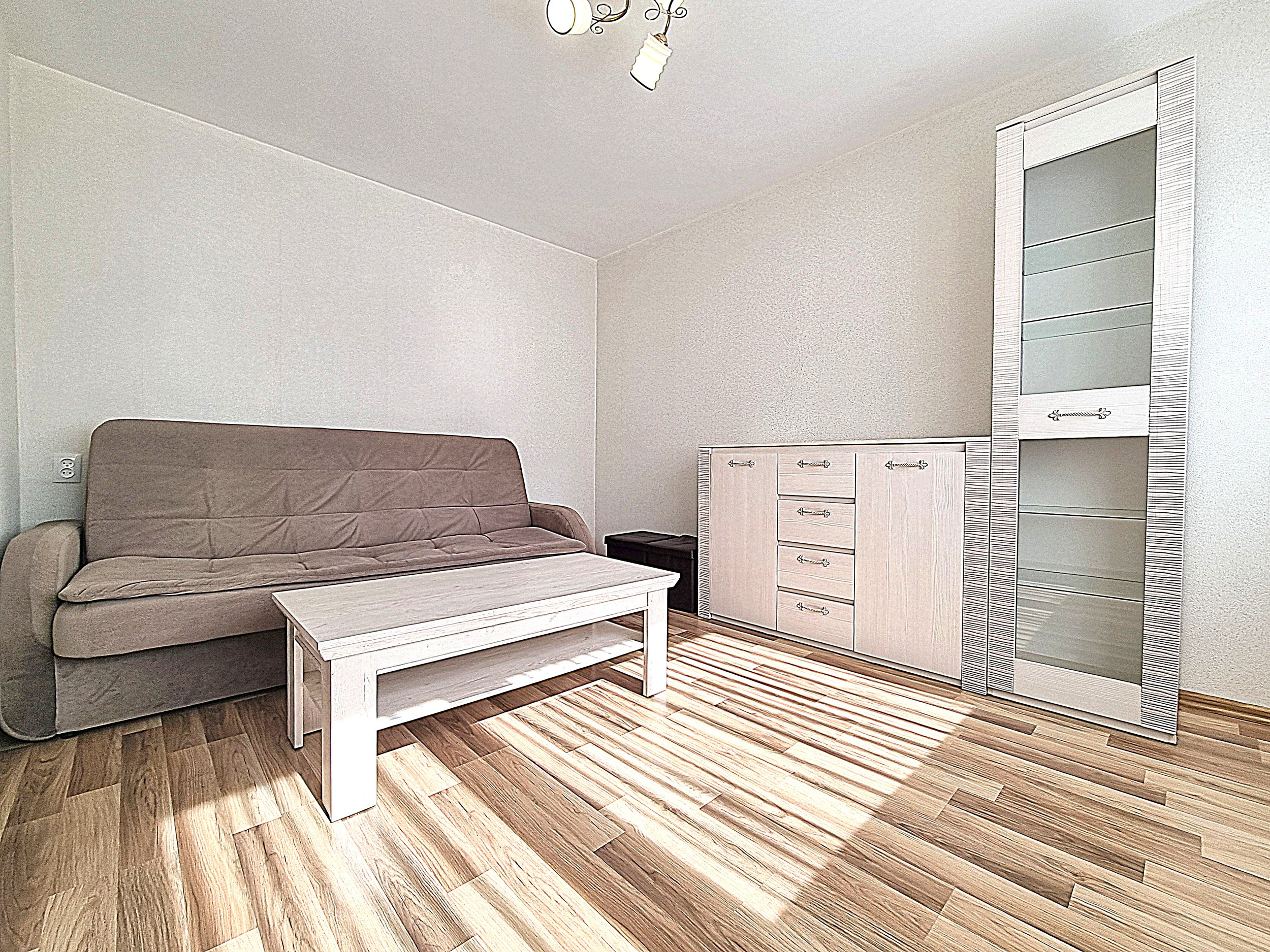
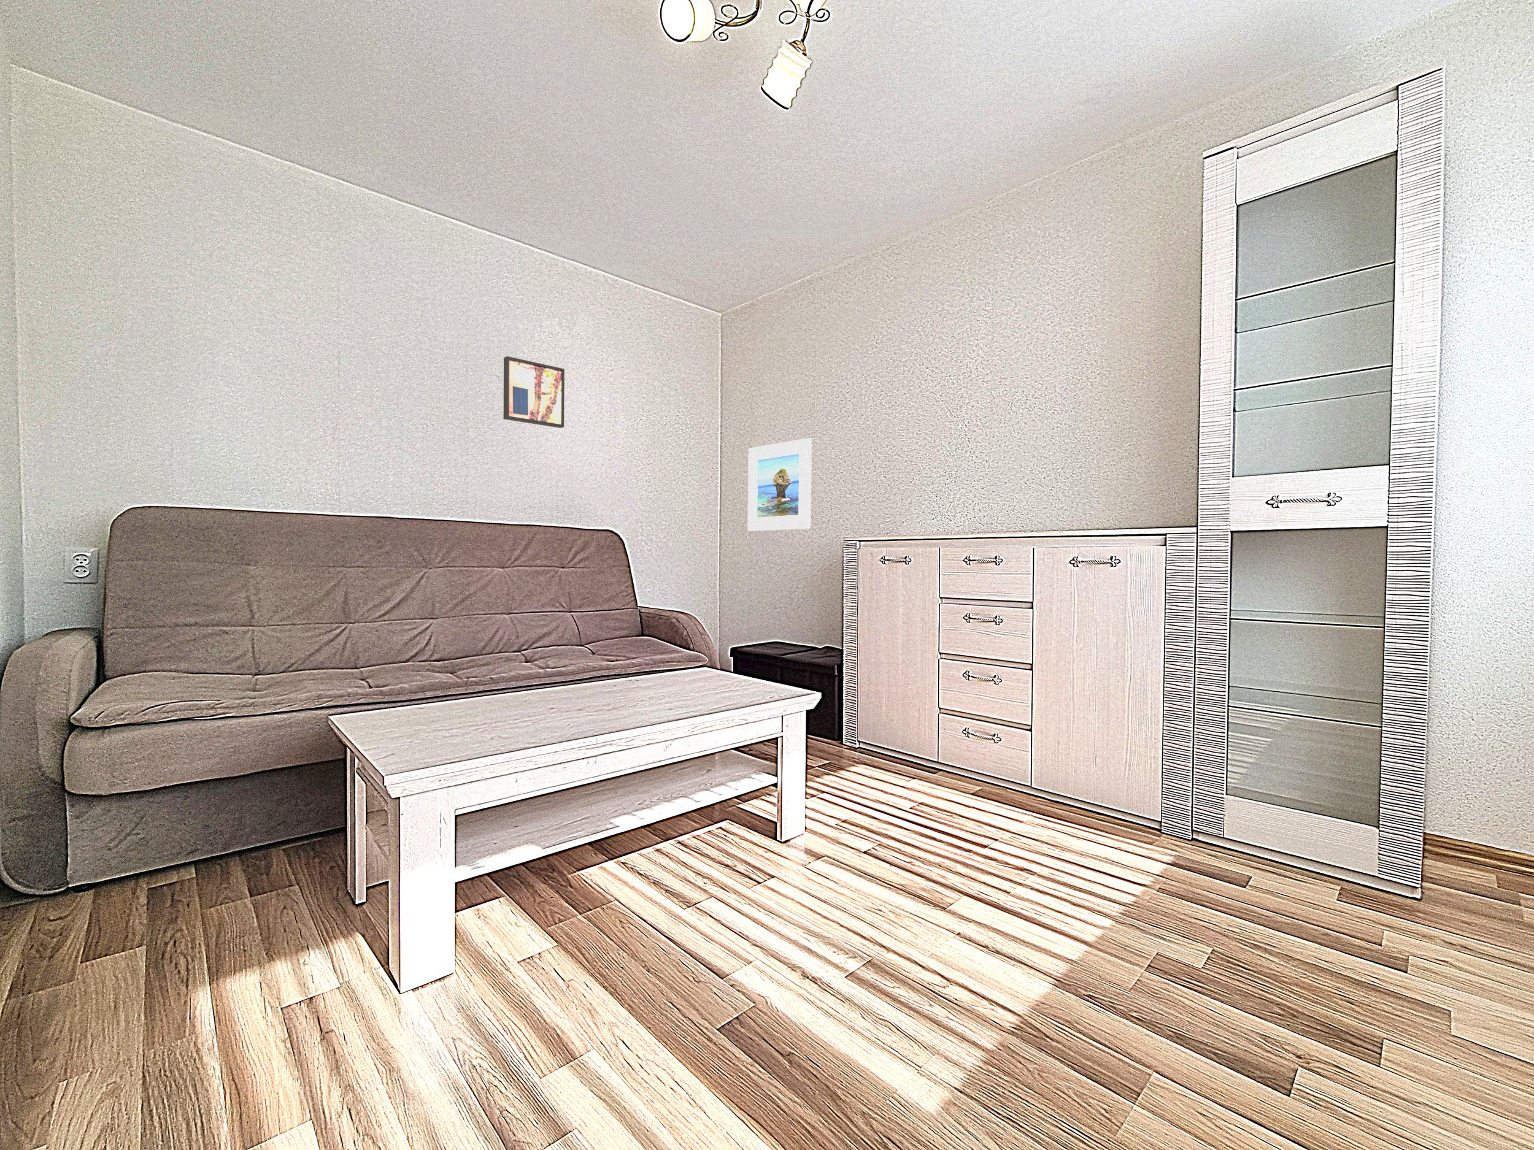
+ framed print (778, 487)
+ wall art (534, 393)
